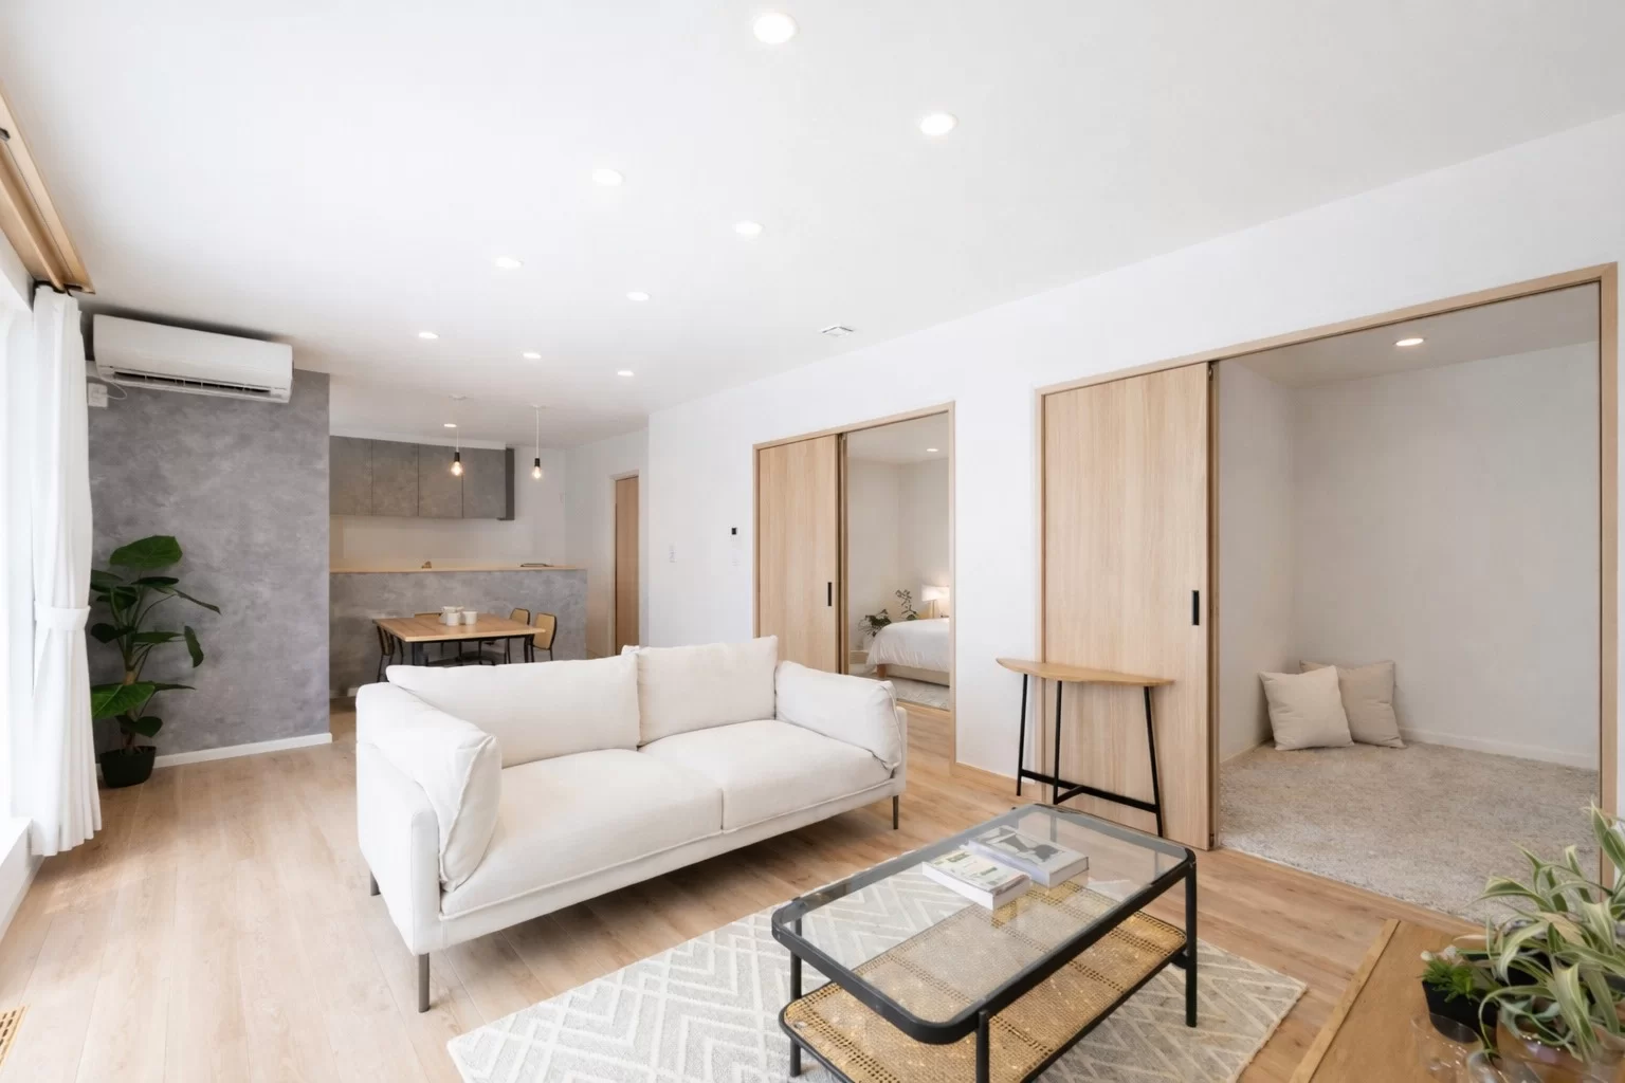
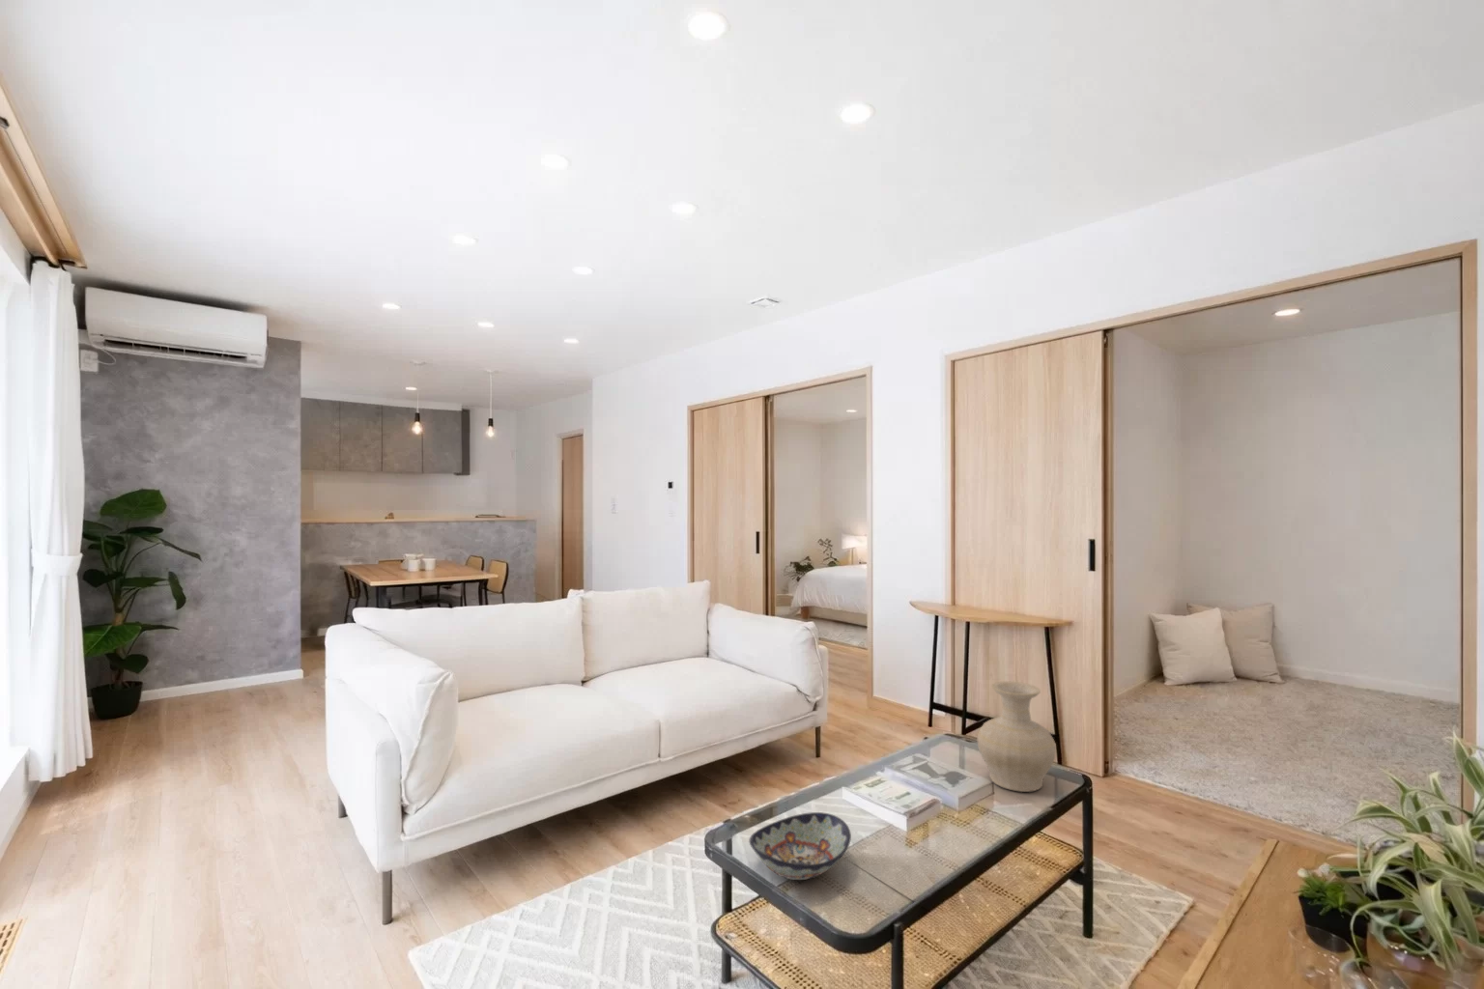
+ decorative bowl (799, 851)
+ vase (1016, 734)
